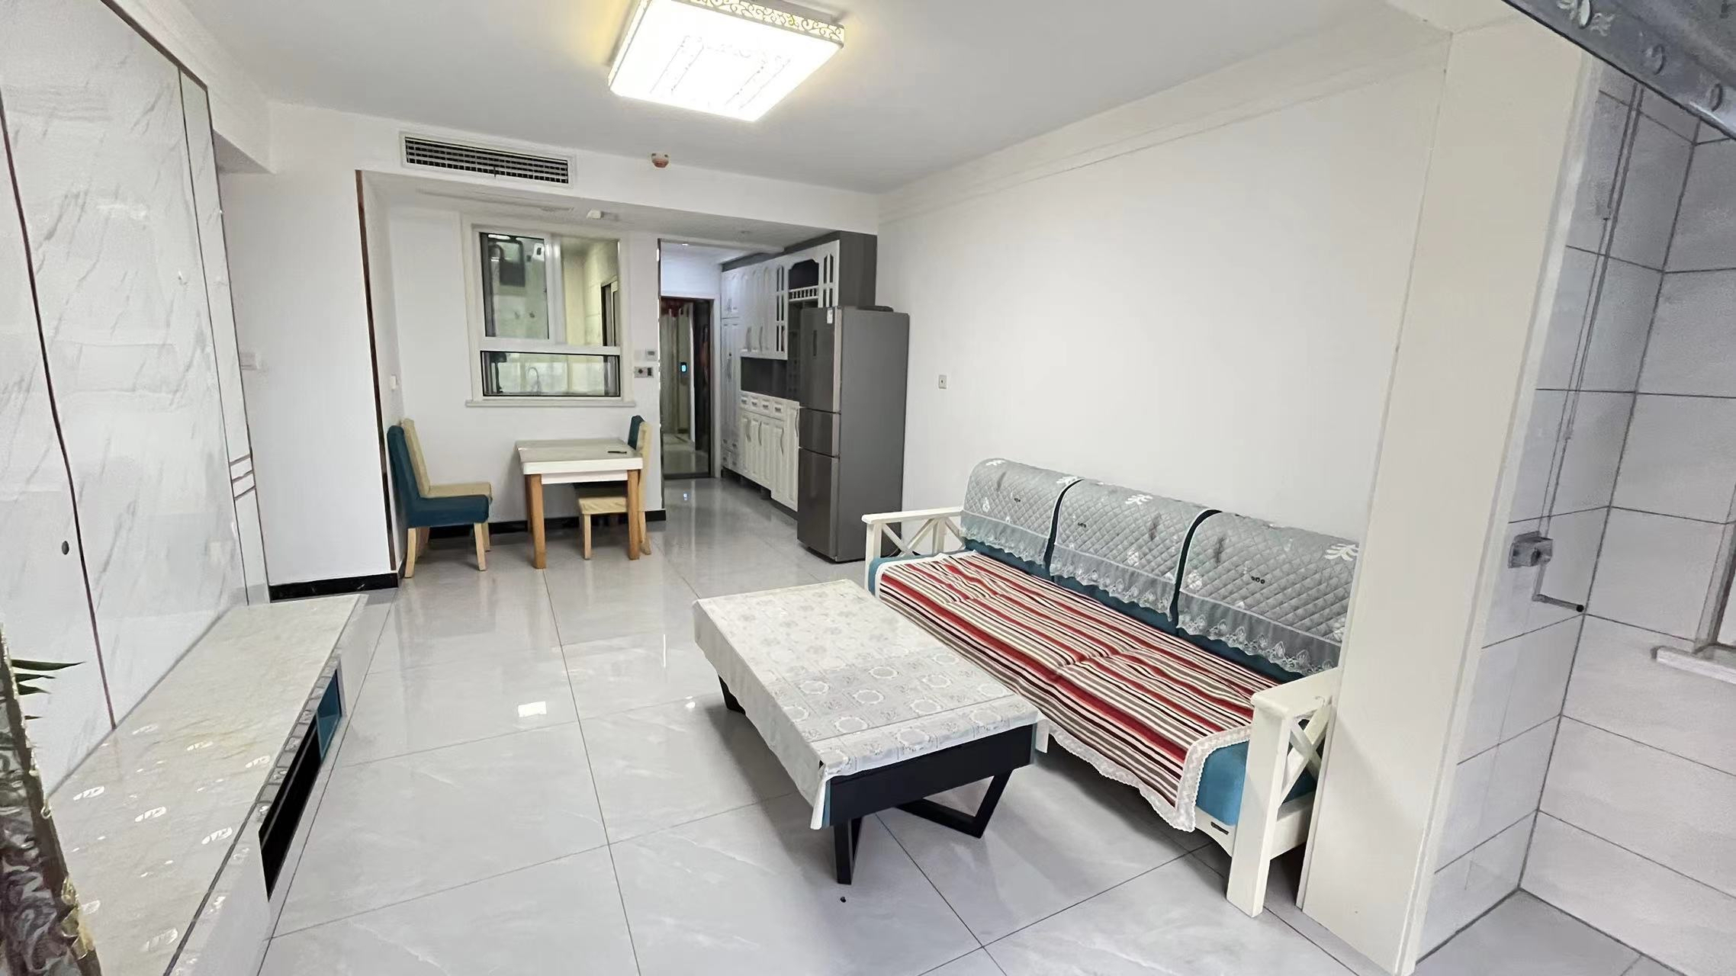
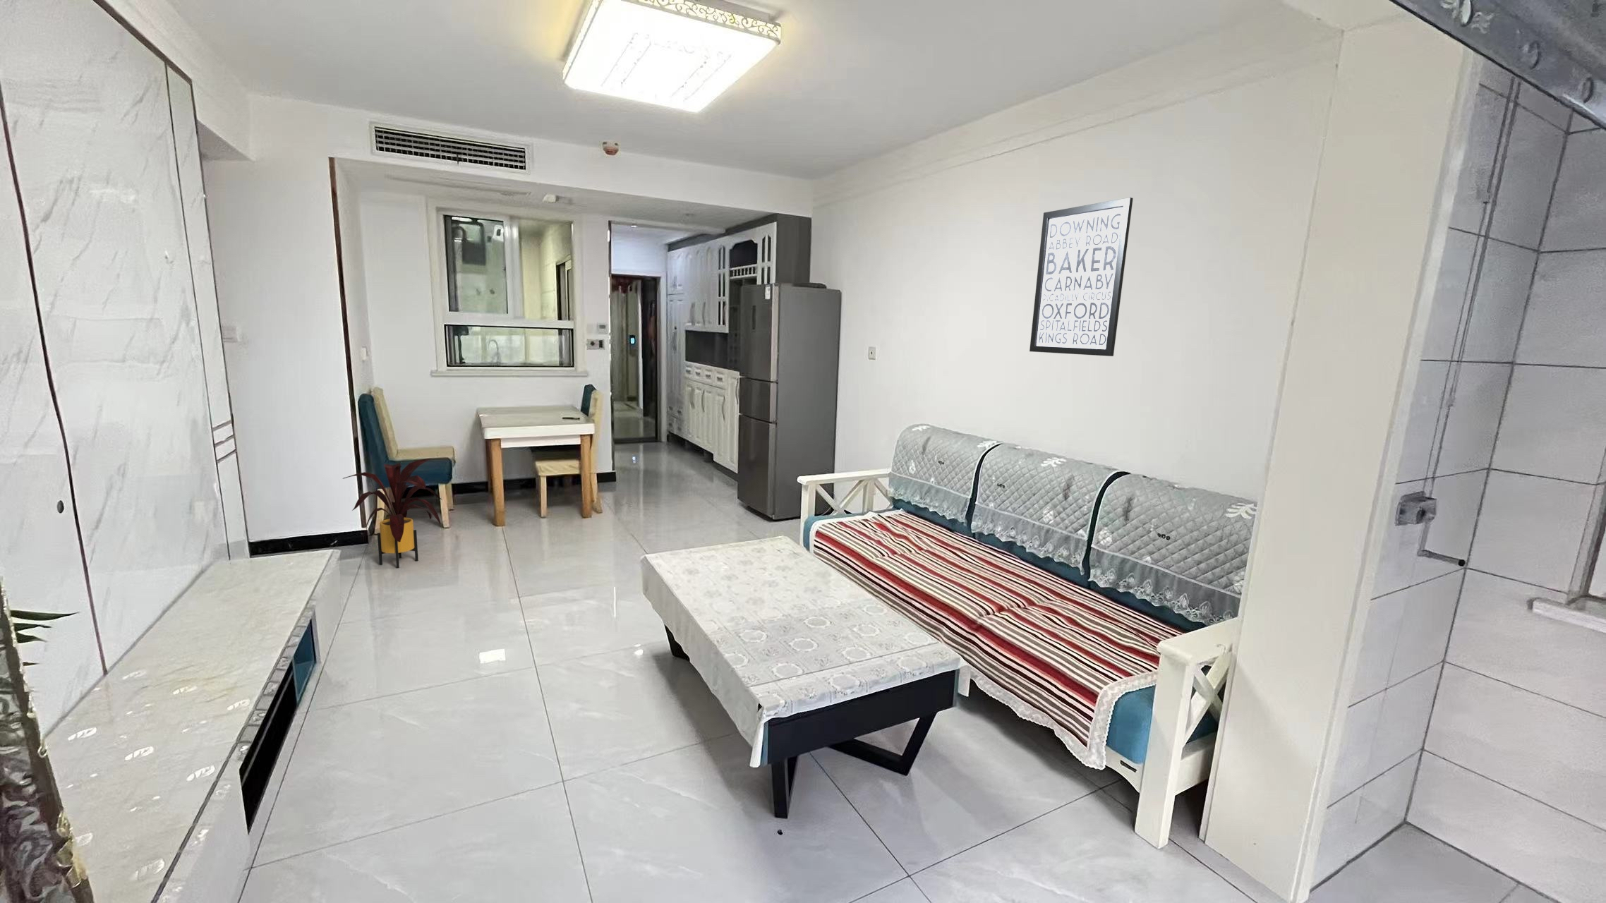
+ house plant (394, 513)
+ wall art (1077, 281)
